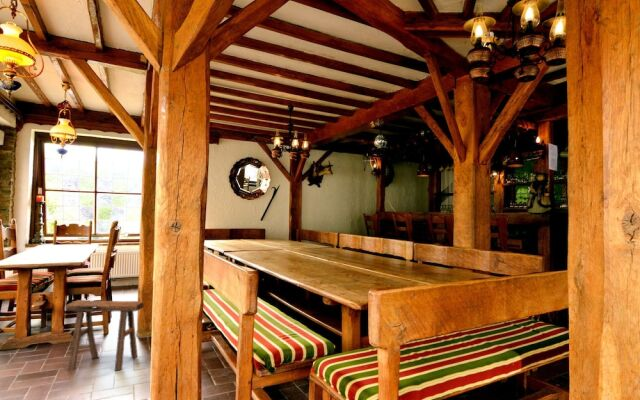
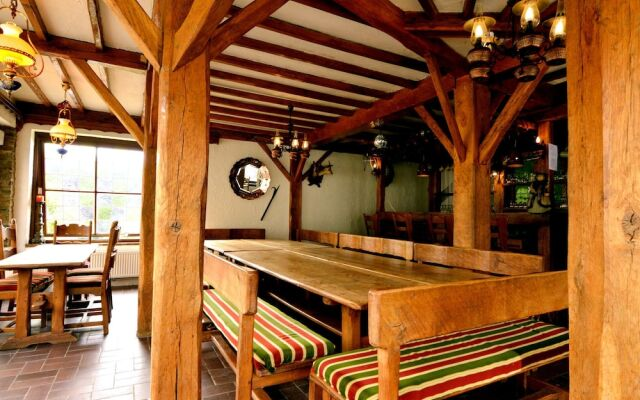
- stool (93, 333)
